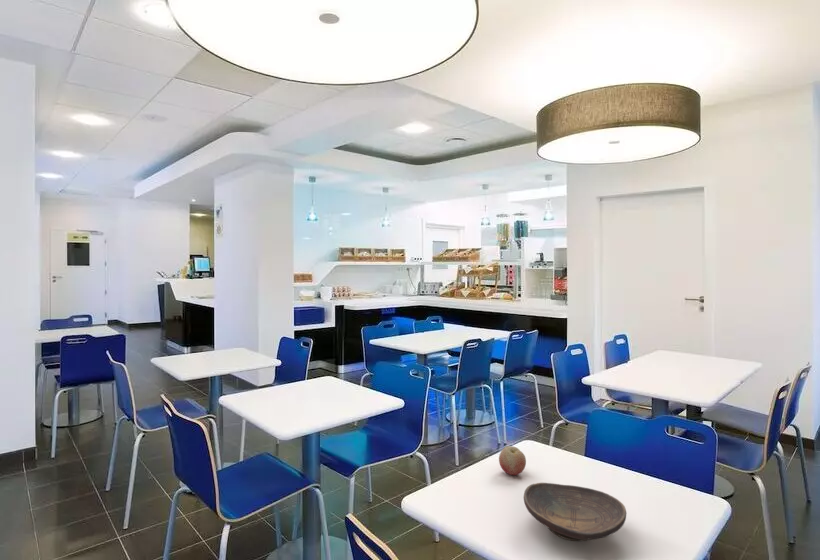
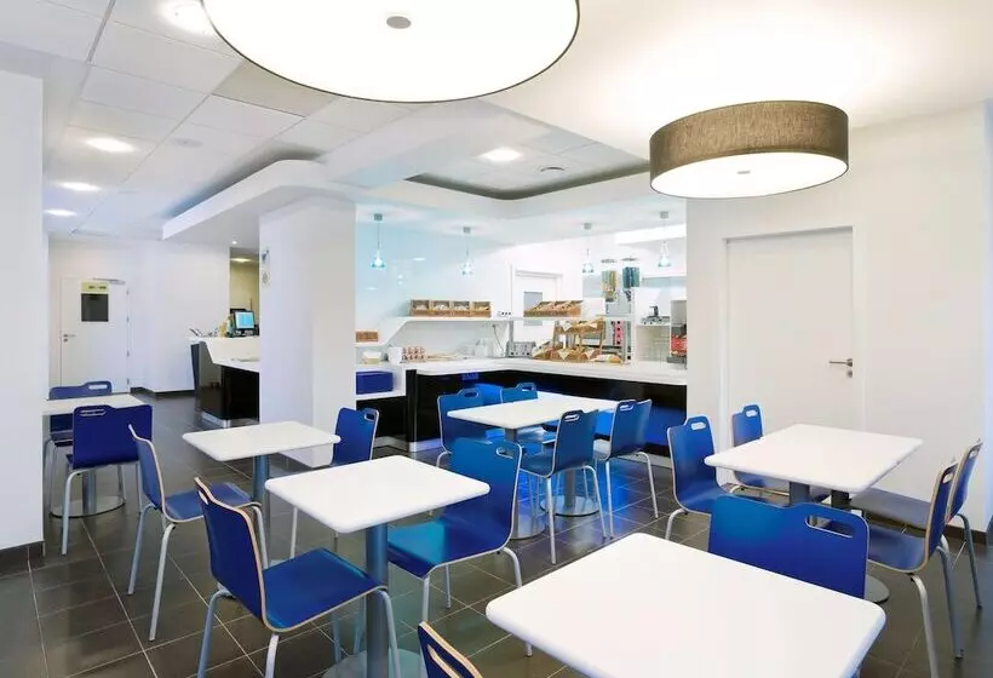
- fruit (512, 460)
- decorative bowl (573, 514)
